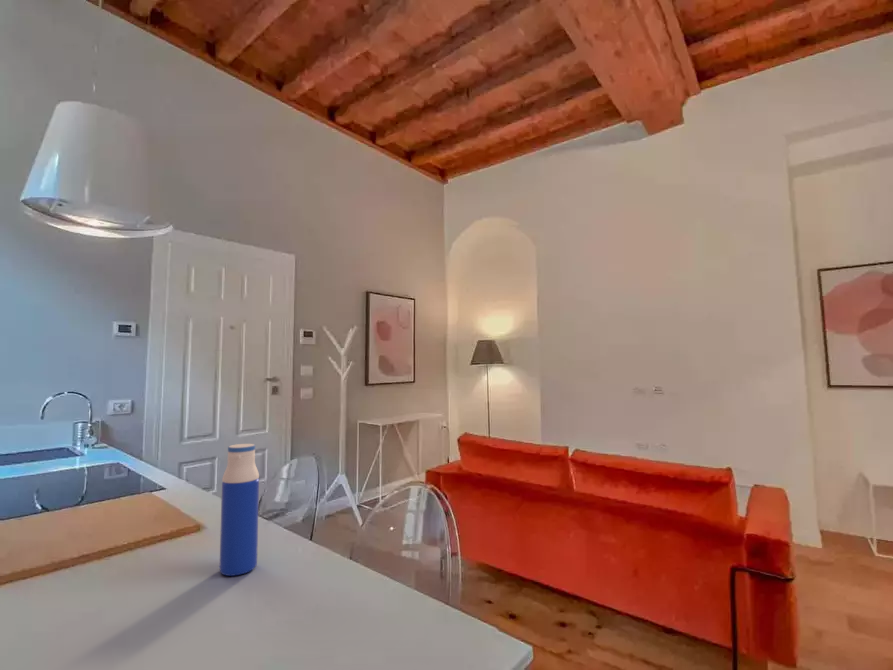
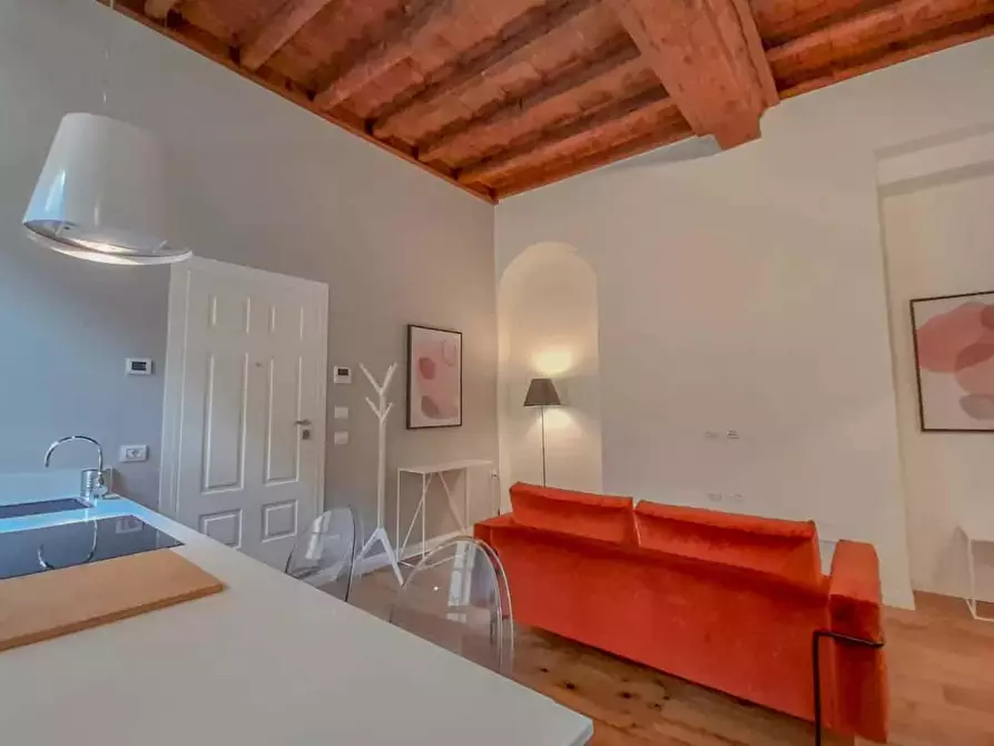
- water bottle (240, 506)
